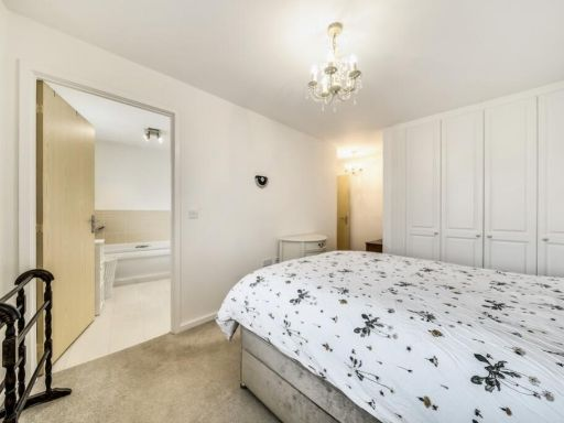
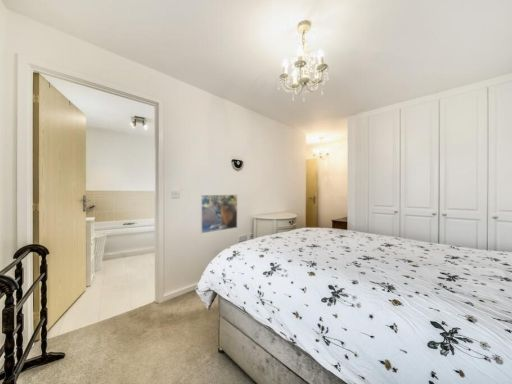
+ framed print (220, 212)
